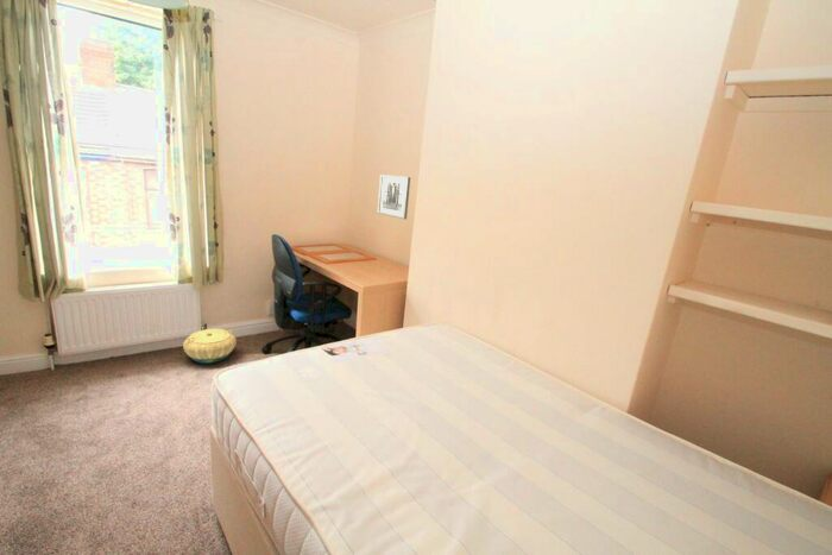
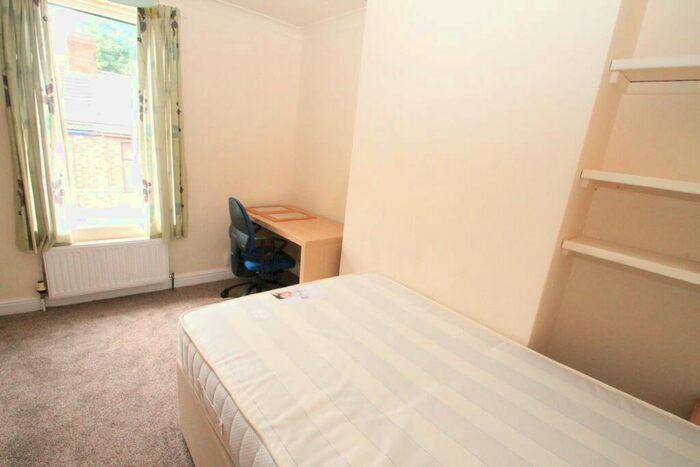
- wall art (392, 196)
- basket (210, 345)
